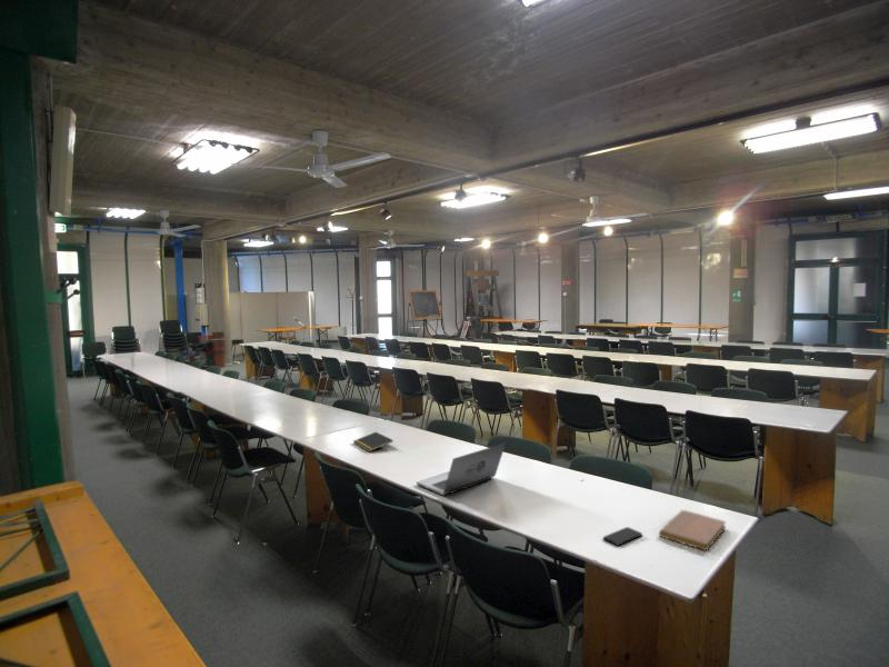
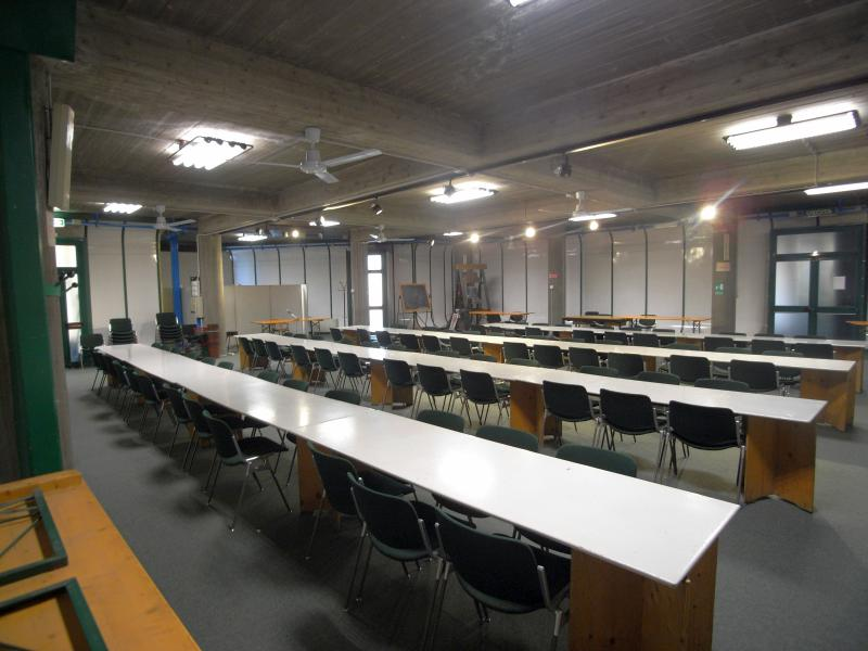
- notepad (372, 441)
- laptop (461, 464)
- smartphone (622, 536)
- notebook (692, 528)
